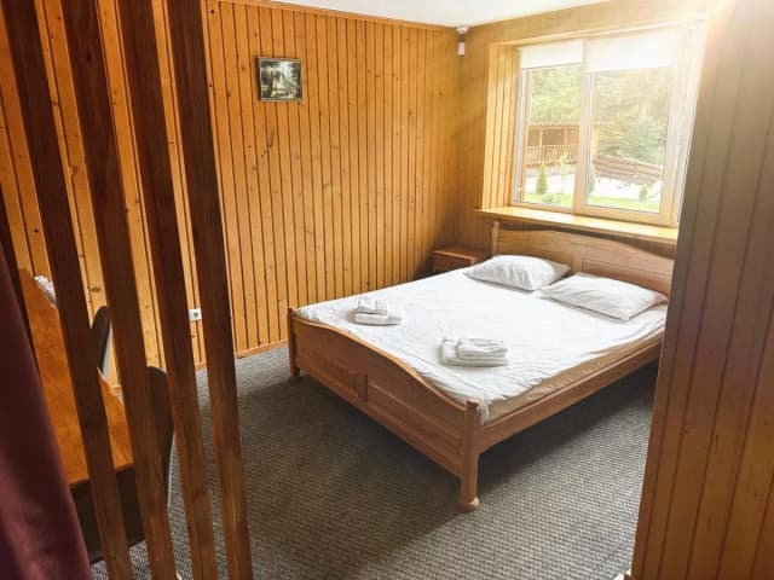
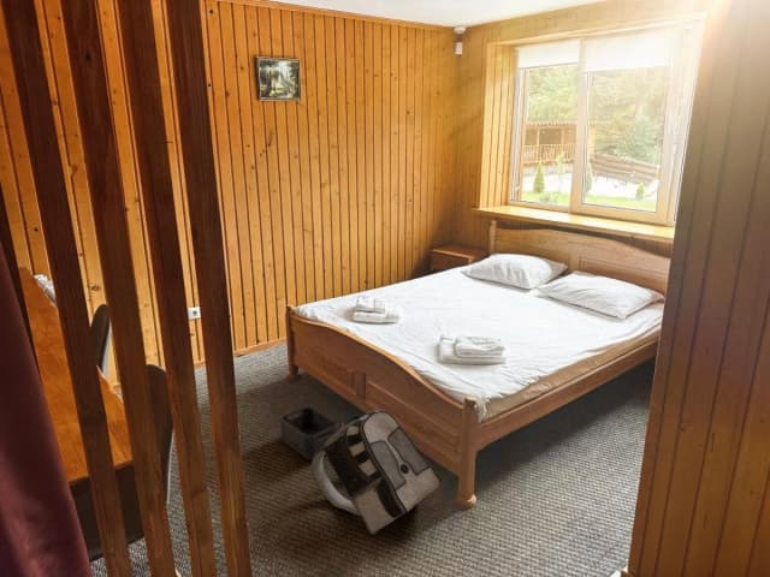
+ backpack (375, 462)
+ storage bin (309, 432)
